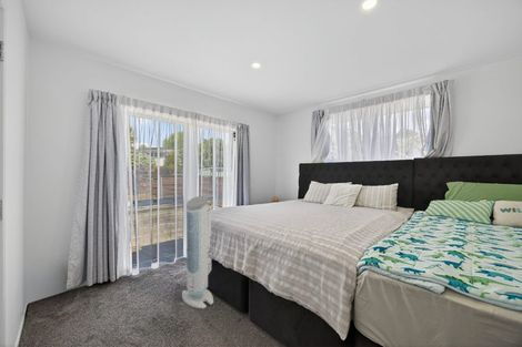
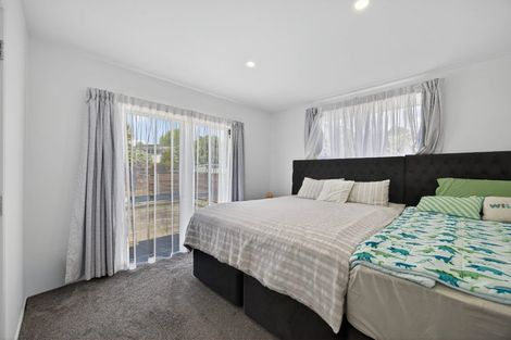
- air purifier (197, 246)
